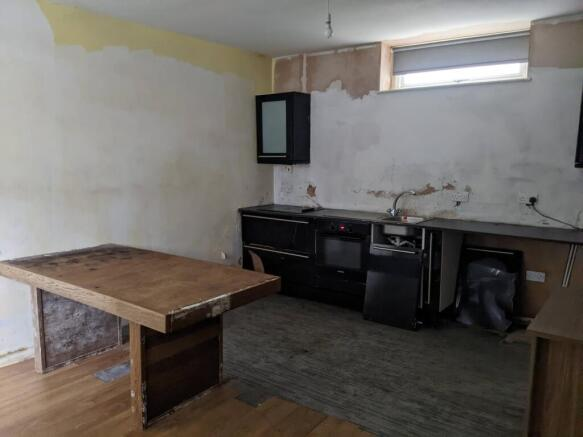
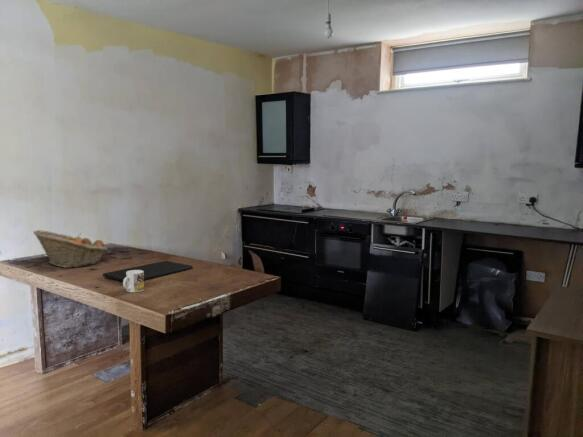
+ cutting board (149, 270)
+ fruit basket (70, 246)
+ mug (132, 281)
